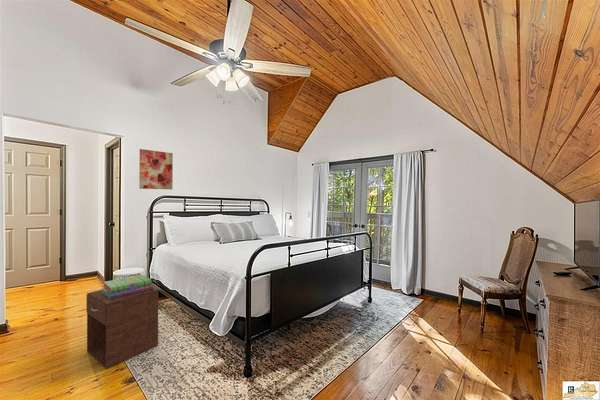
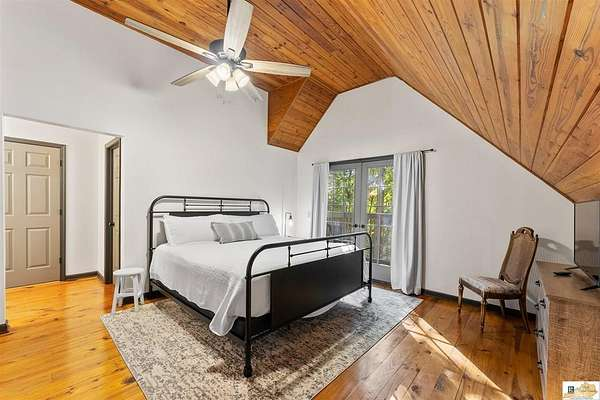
- nightstand (121, 320)
- stack of books (127, 285)
- wall art (156, 170)
